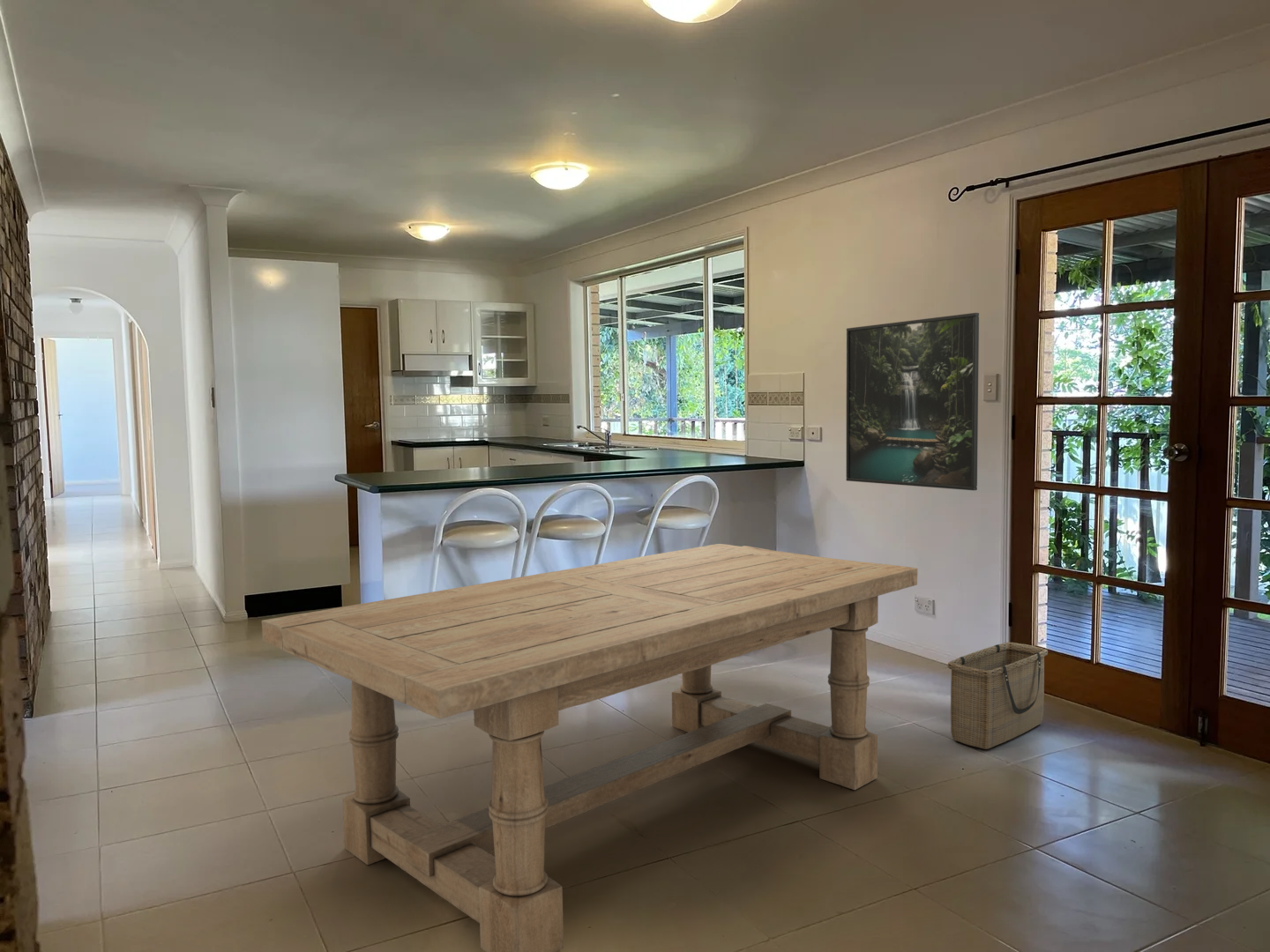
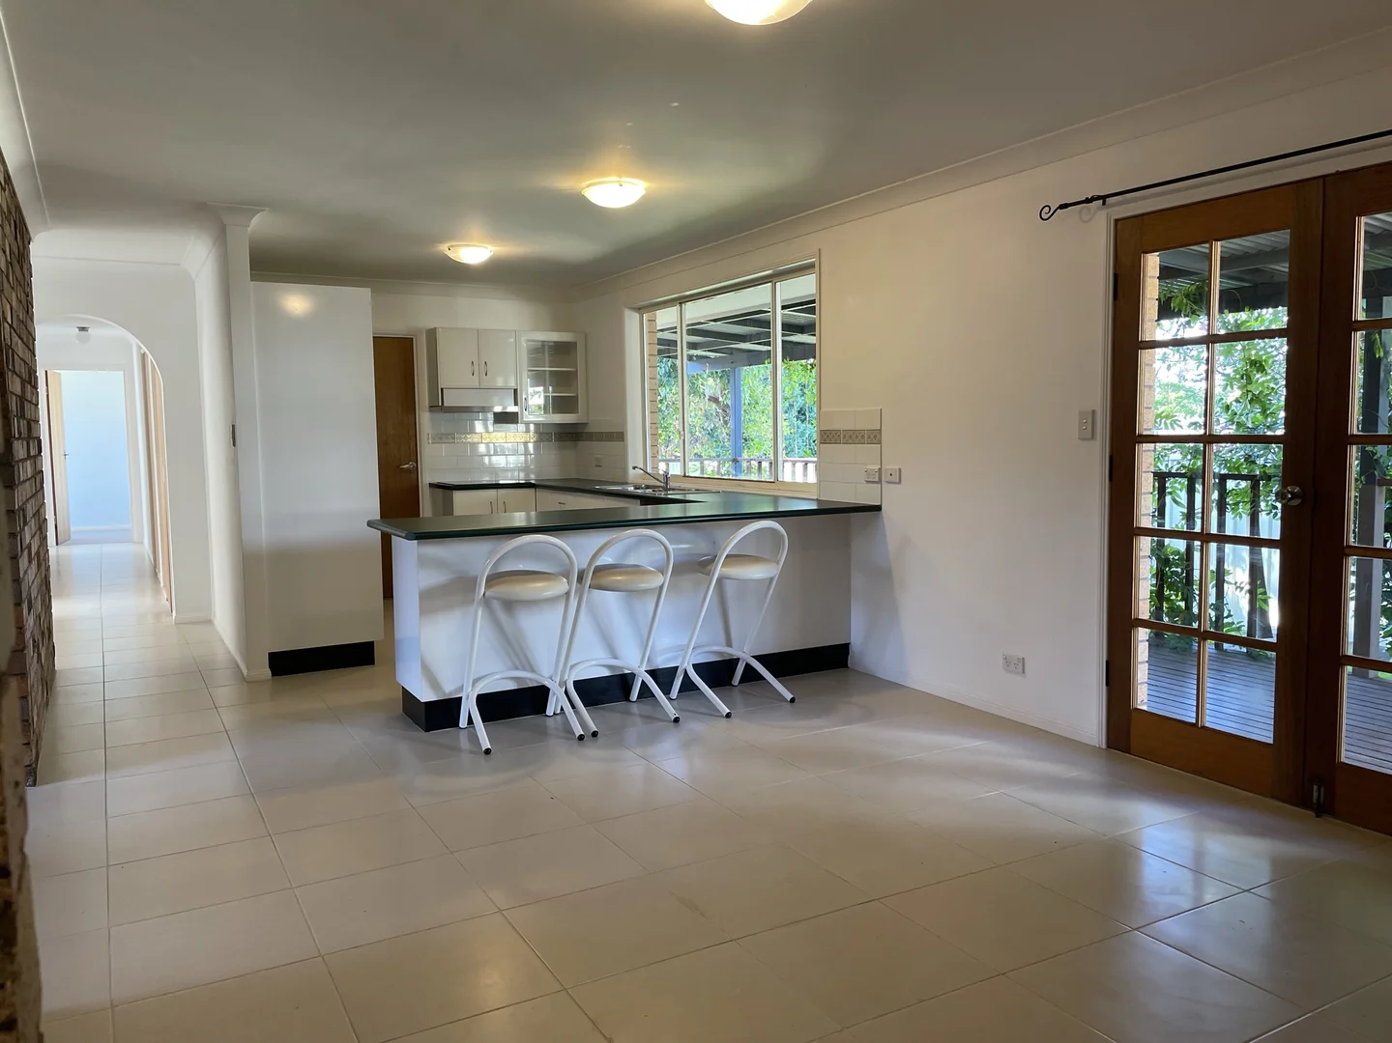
- dining table (627, 689)
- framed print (907, 404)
- basket (998, 693)
